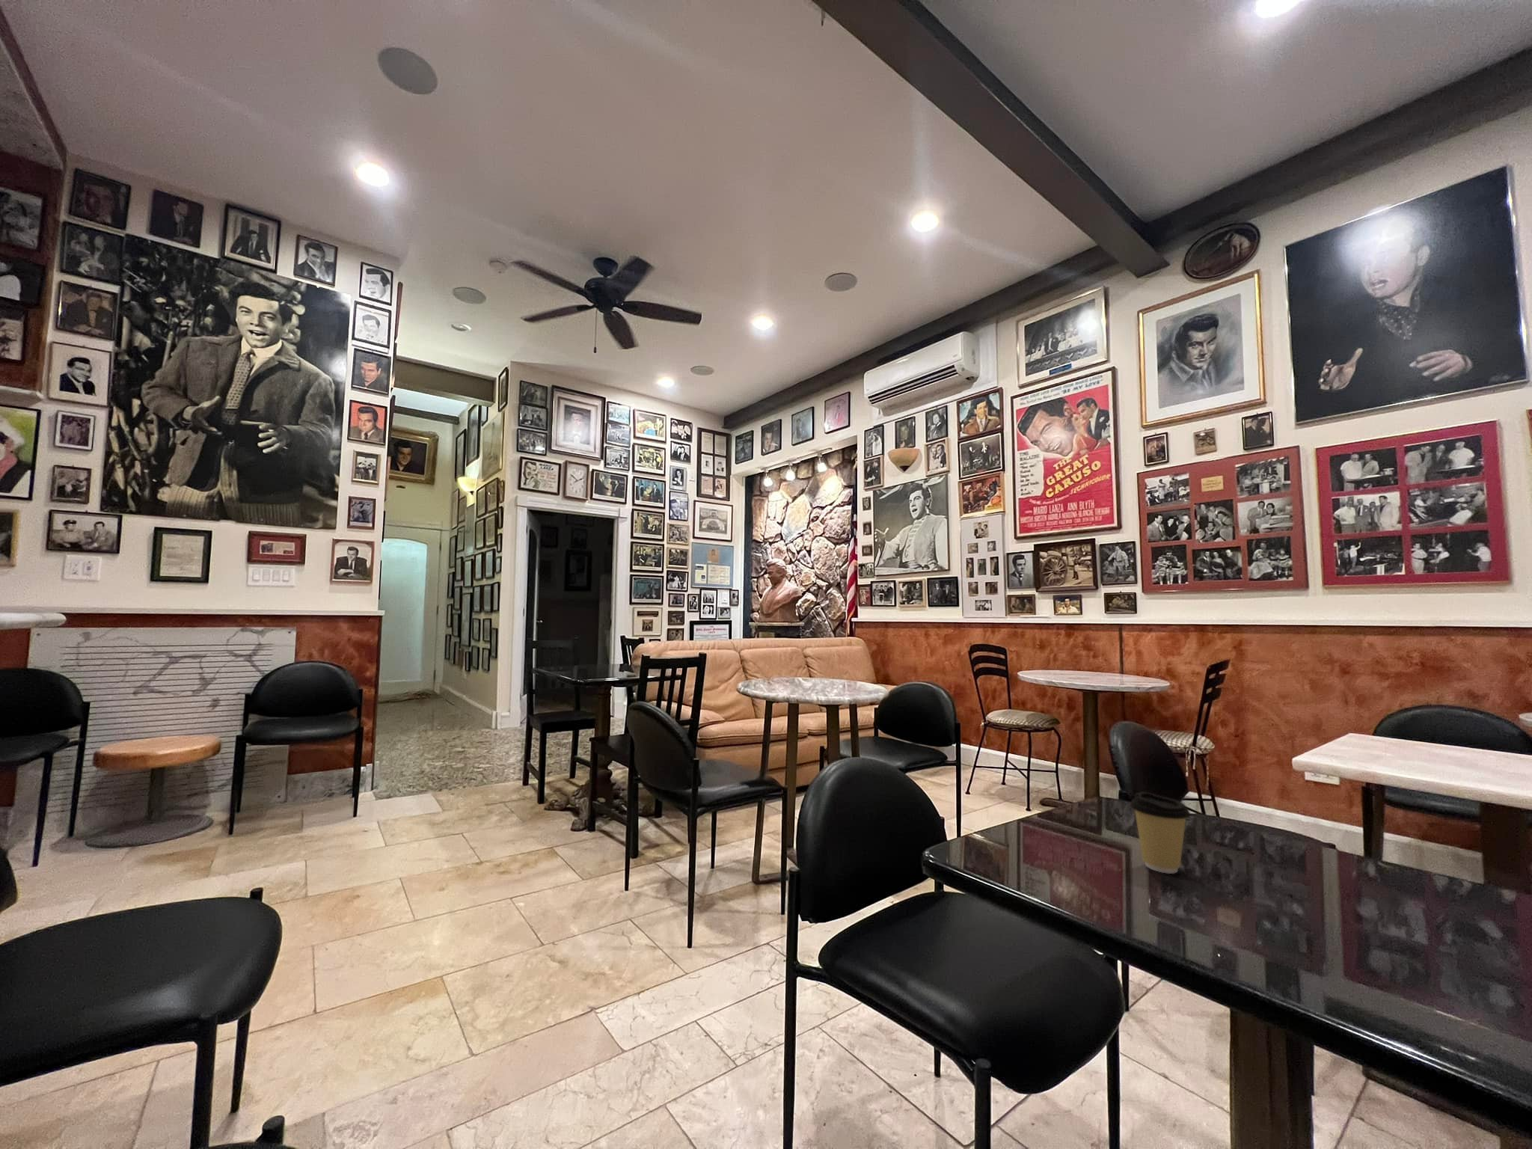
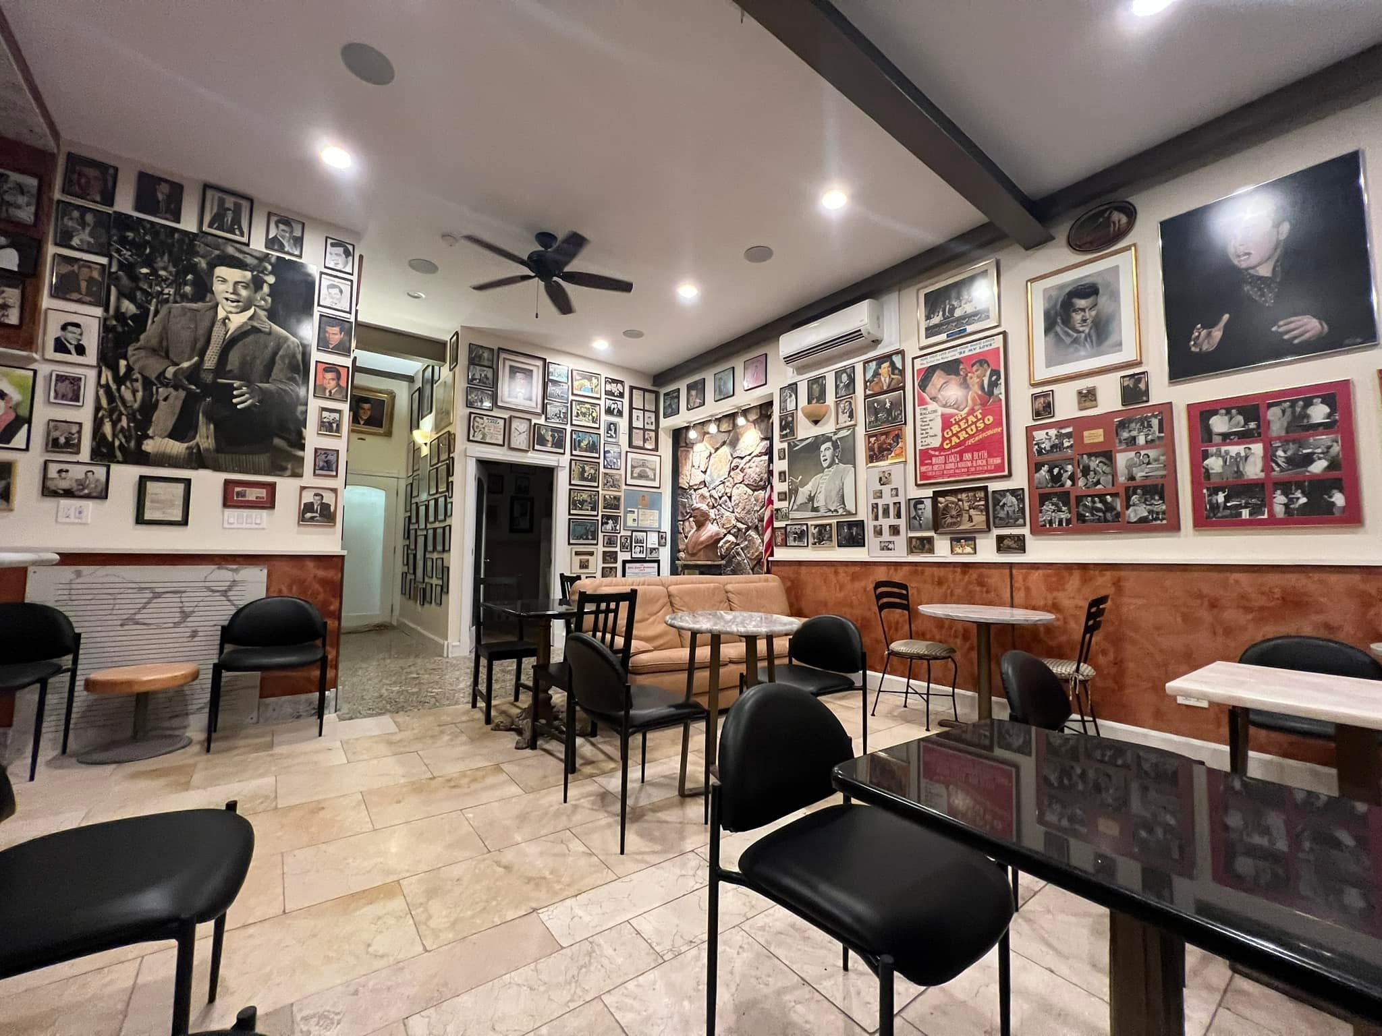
- coffee cup (1160, 833)
